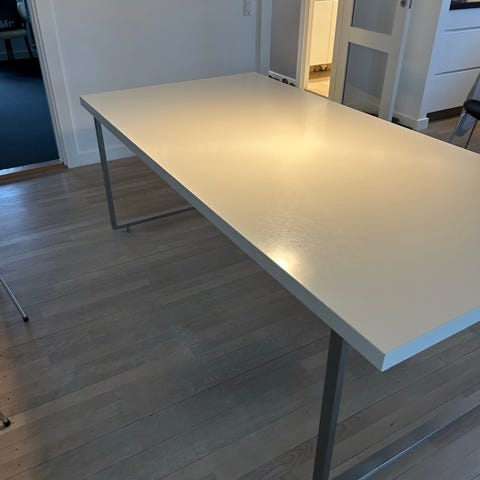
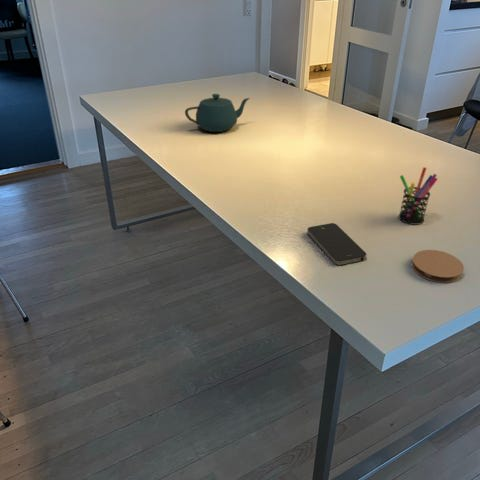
+ pen holder (414, 194)
+ smartphone (335, 243)
+ coaster (437, 265)
+ teapot (218, 111)
